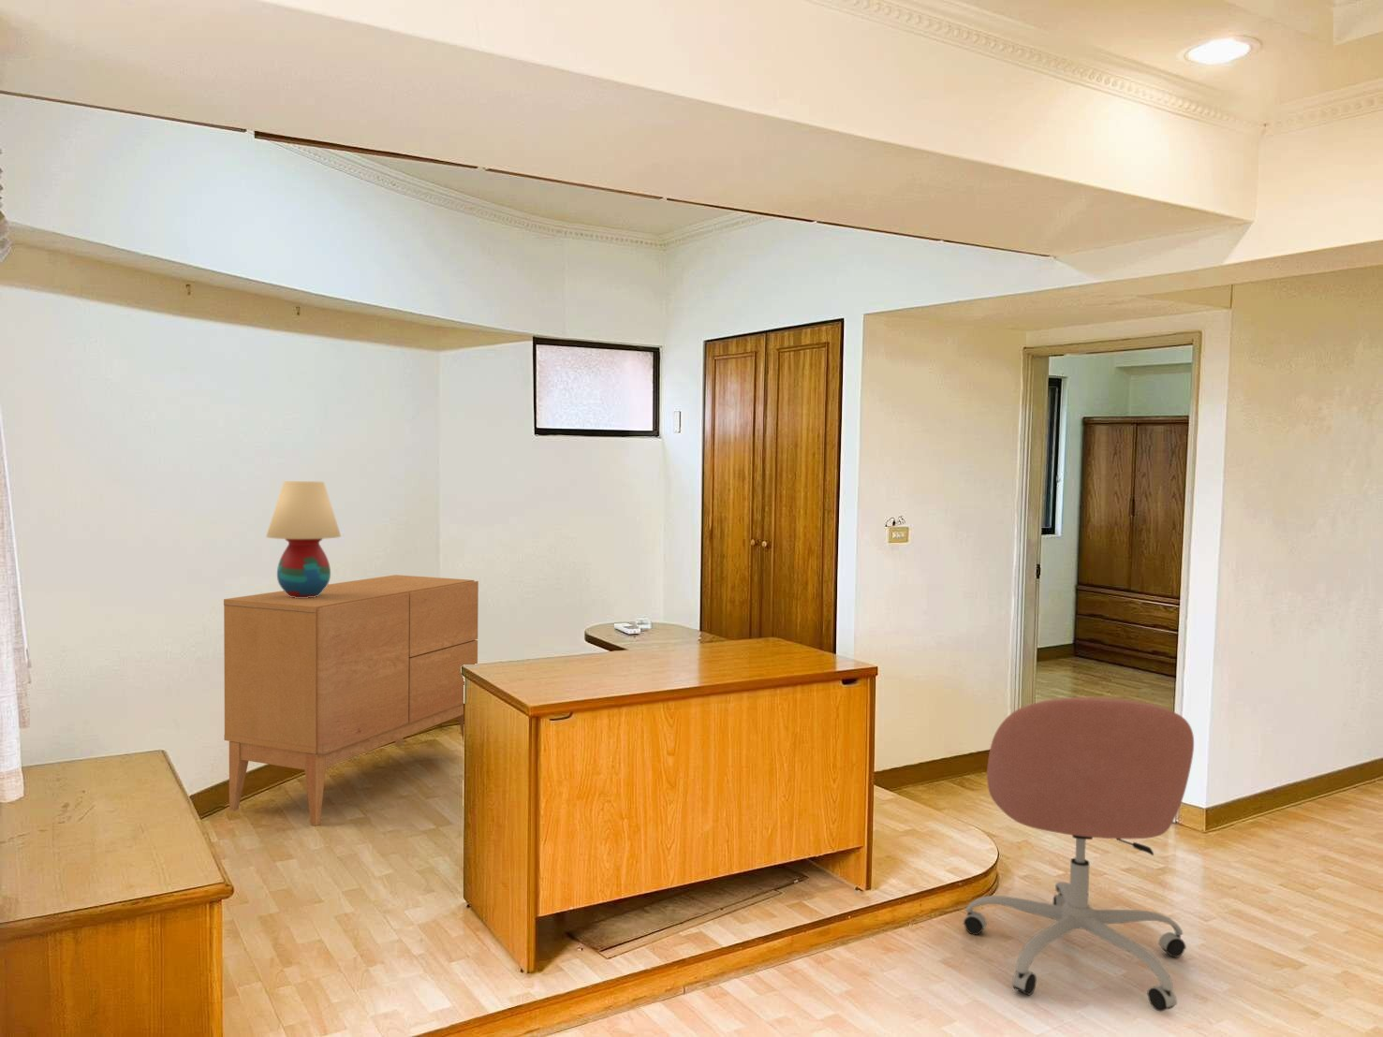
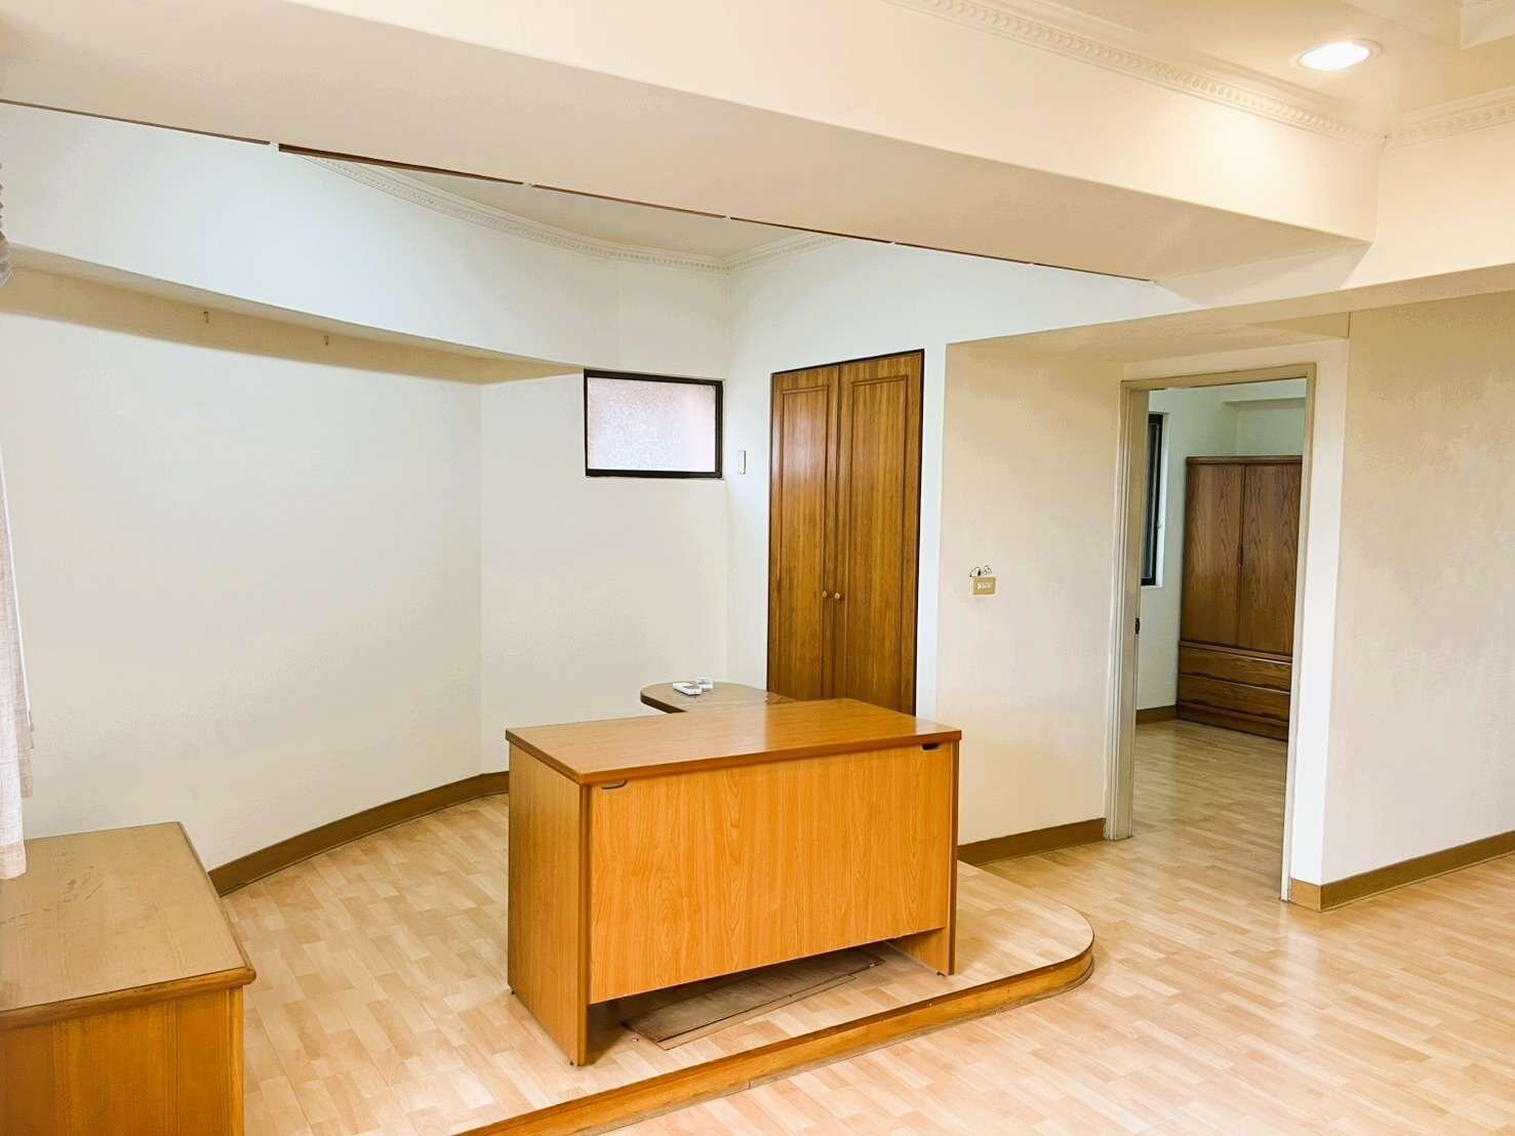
- table lamp (303, 538)
- sideboard (363, 684)
- office chair (1080, 815)
